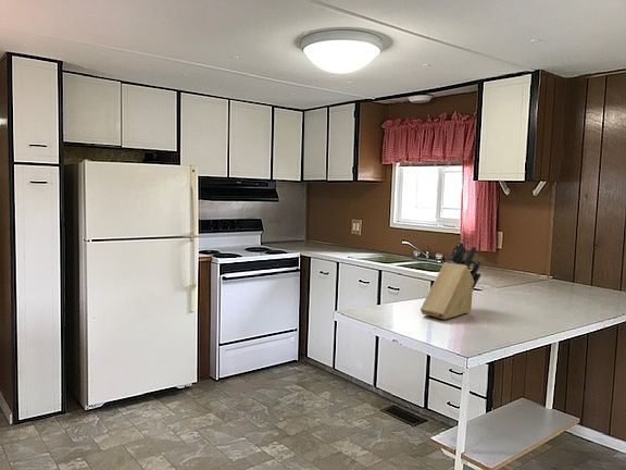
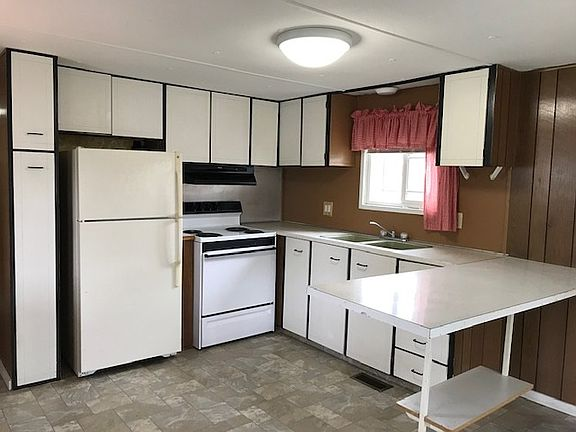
- knife block (453, 277)
